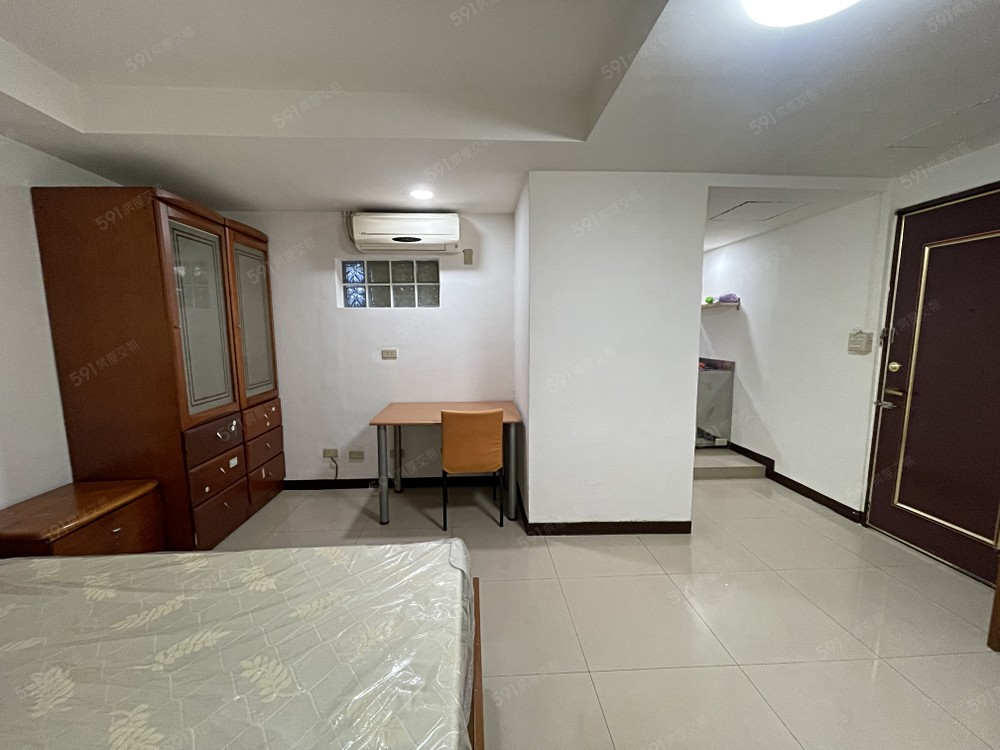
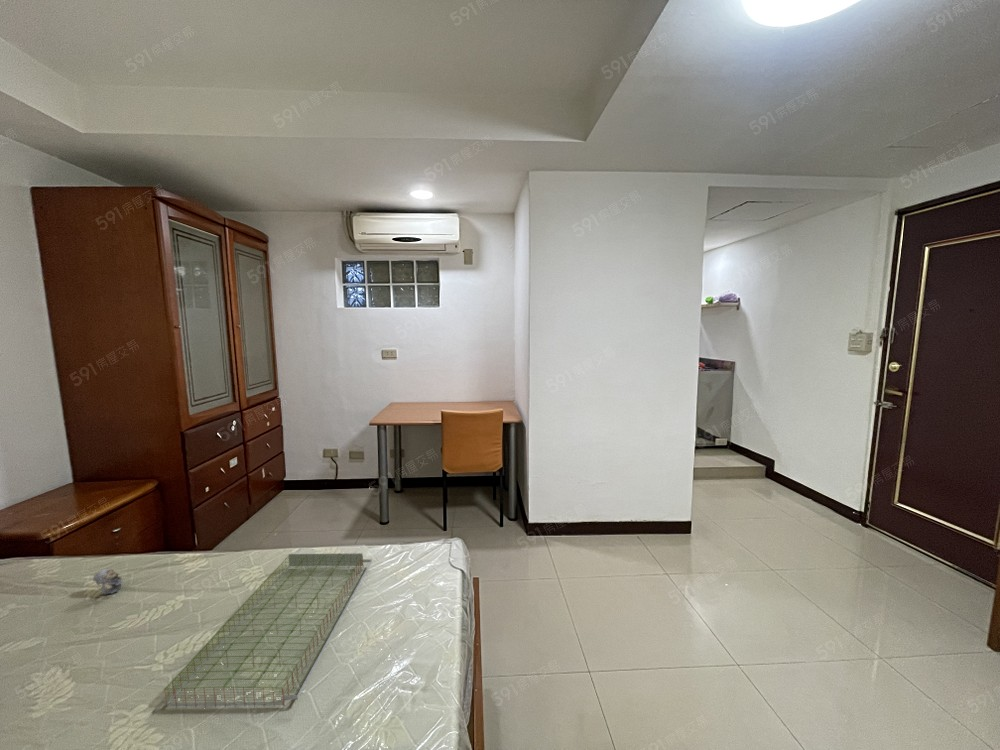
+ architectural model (292, 613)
+ teddy bear (93, 580)
